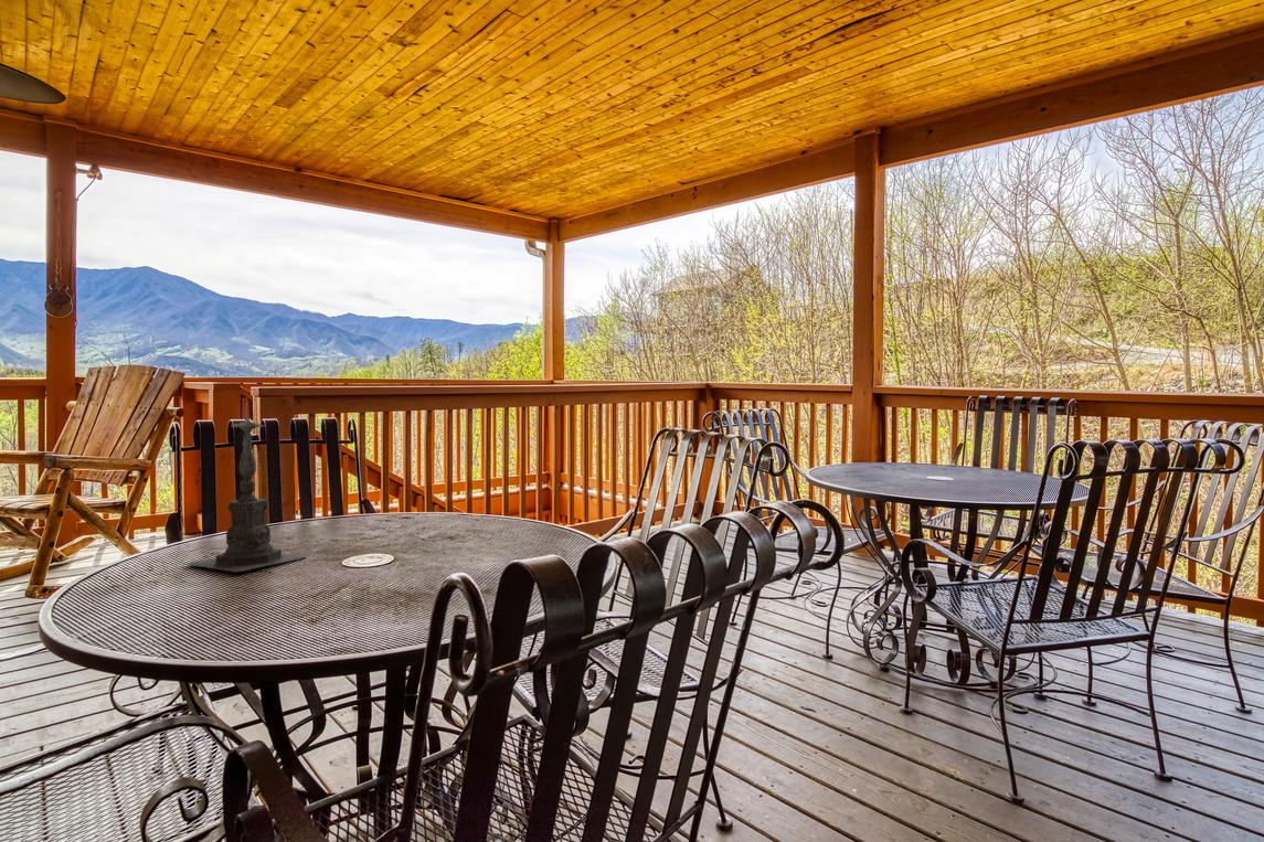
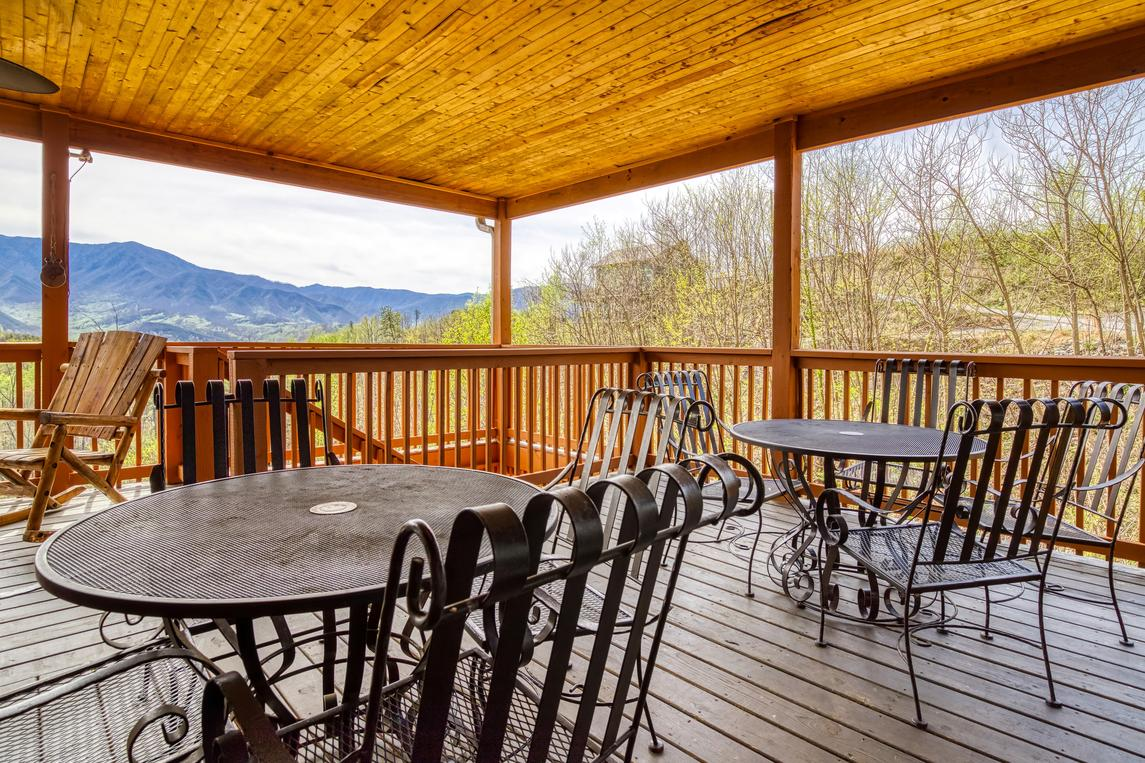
- candle holder (245, 480)
